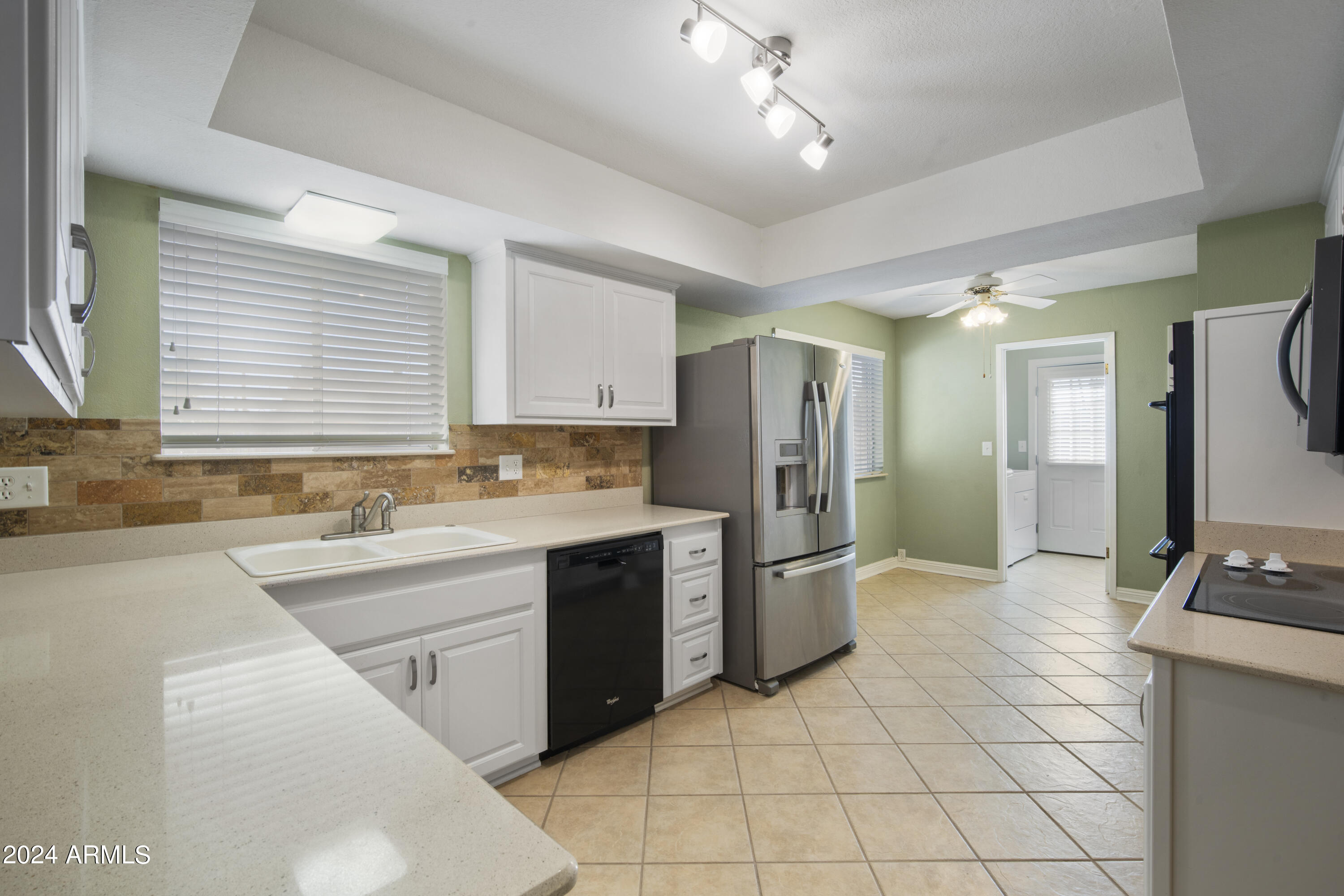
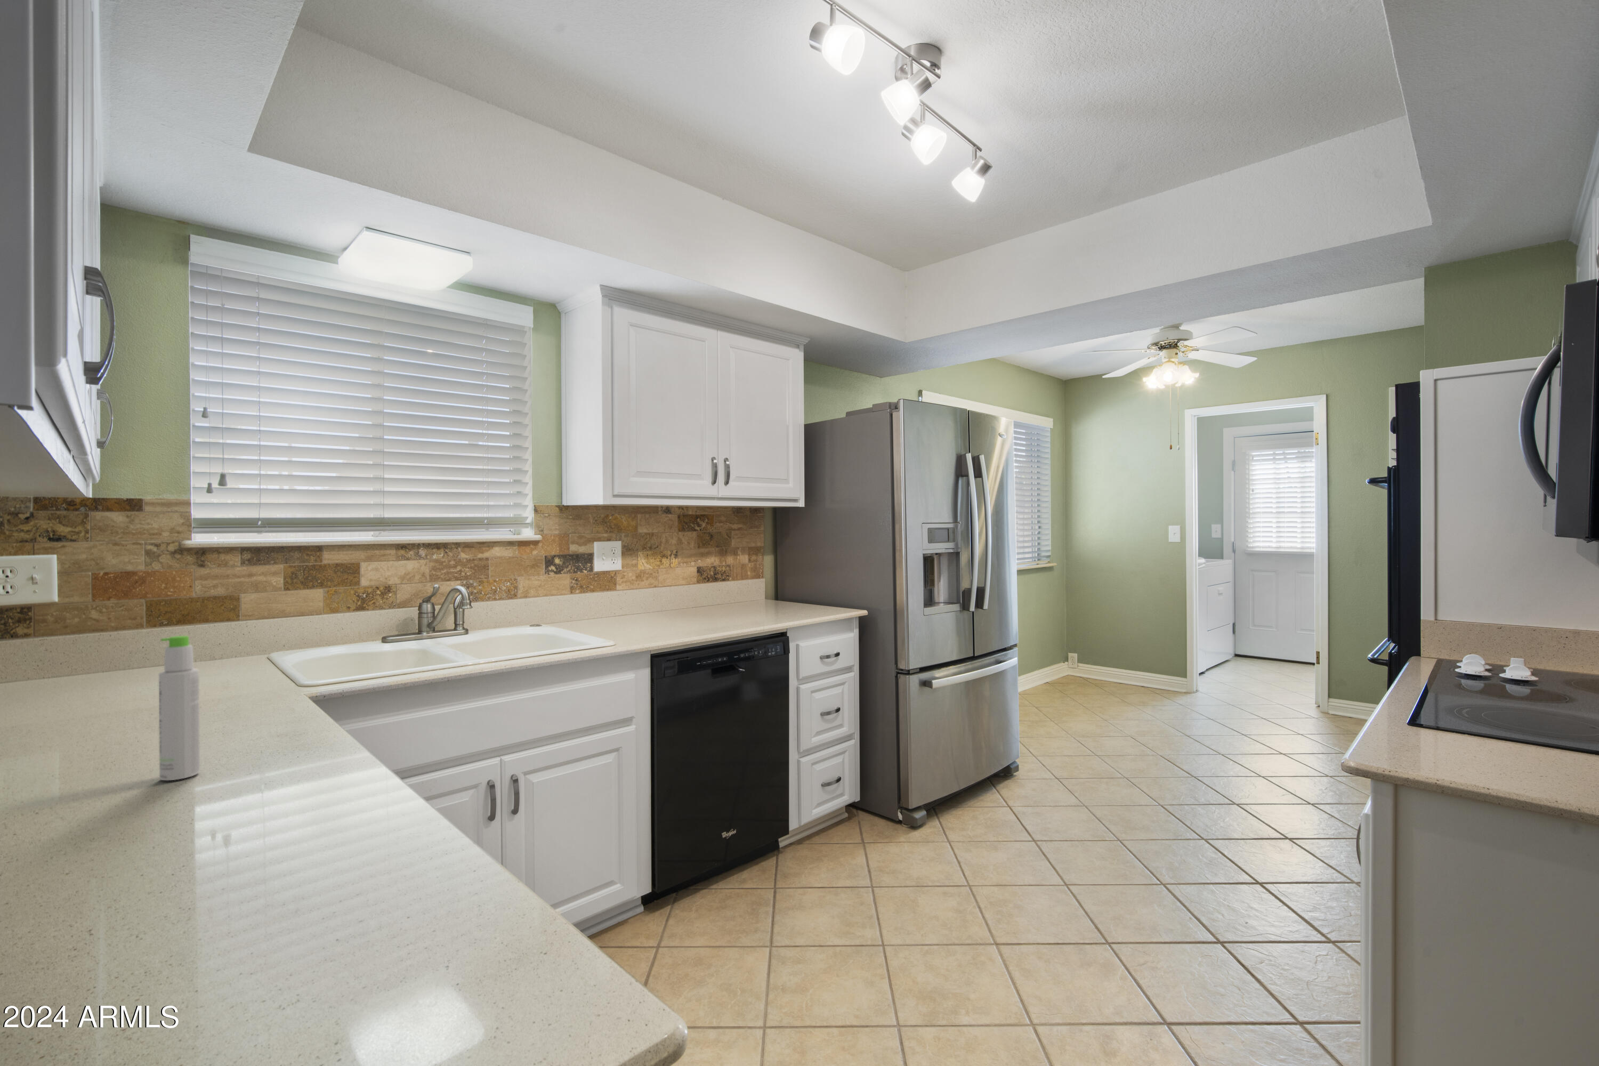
+ bottle (180, 706)
